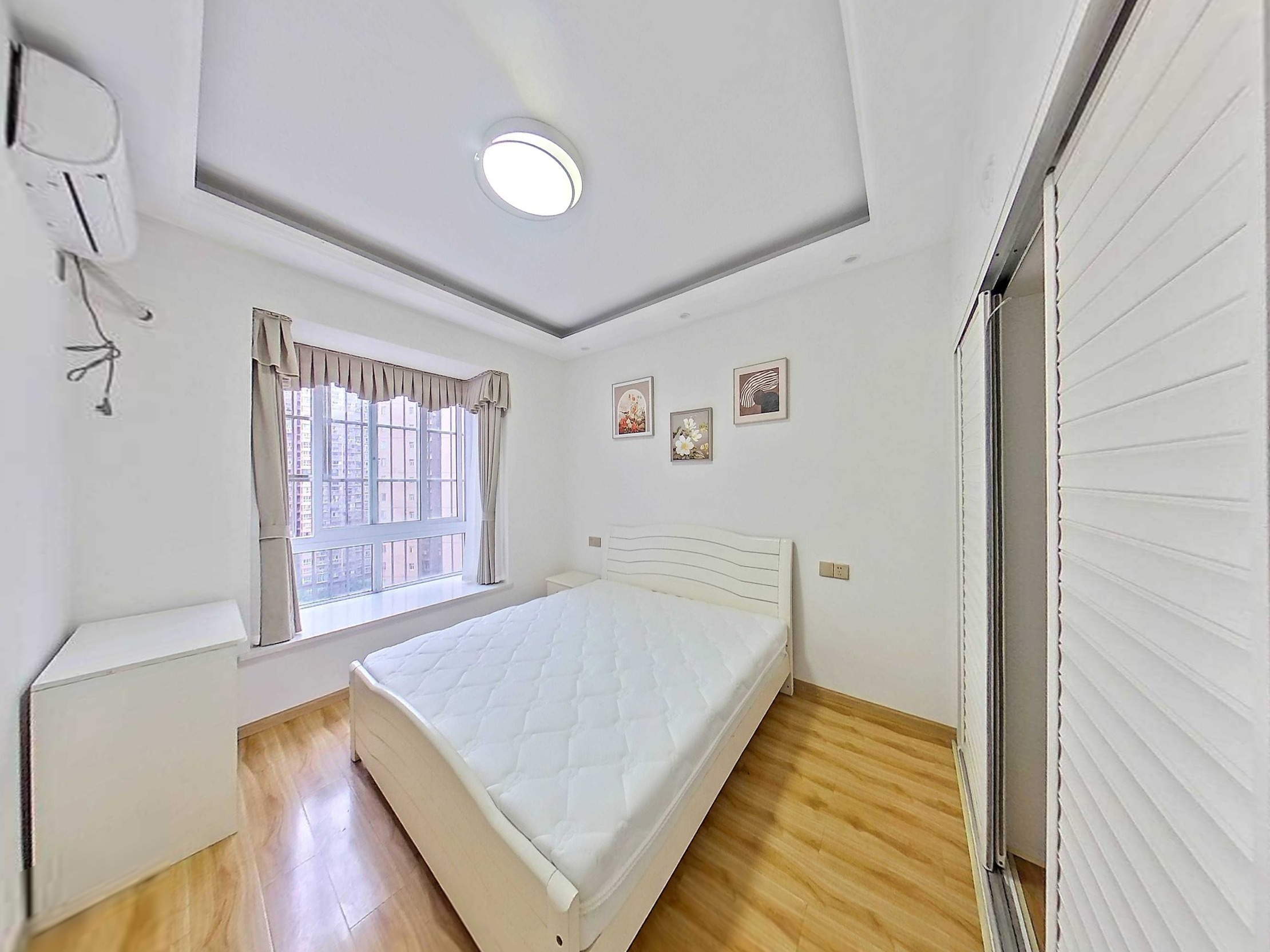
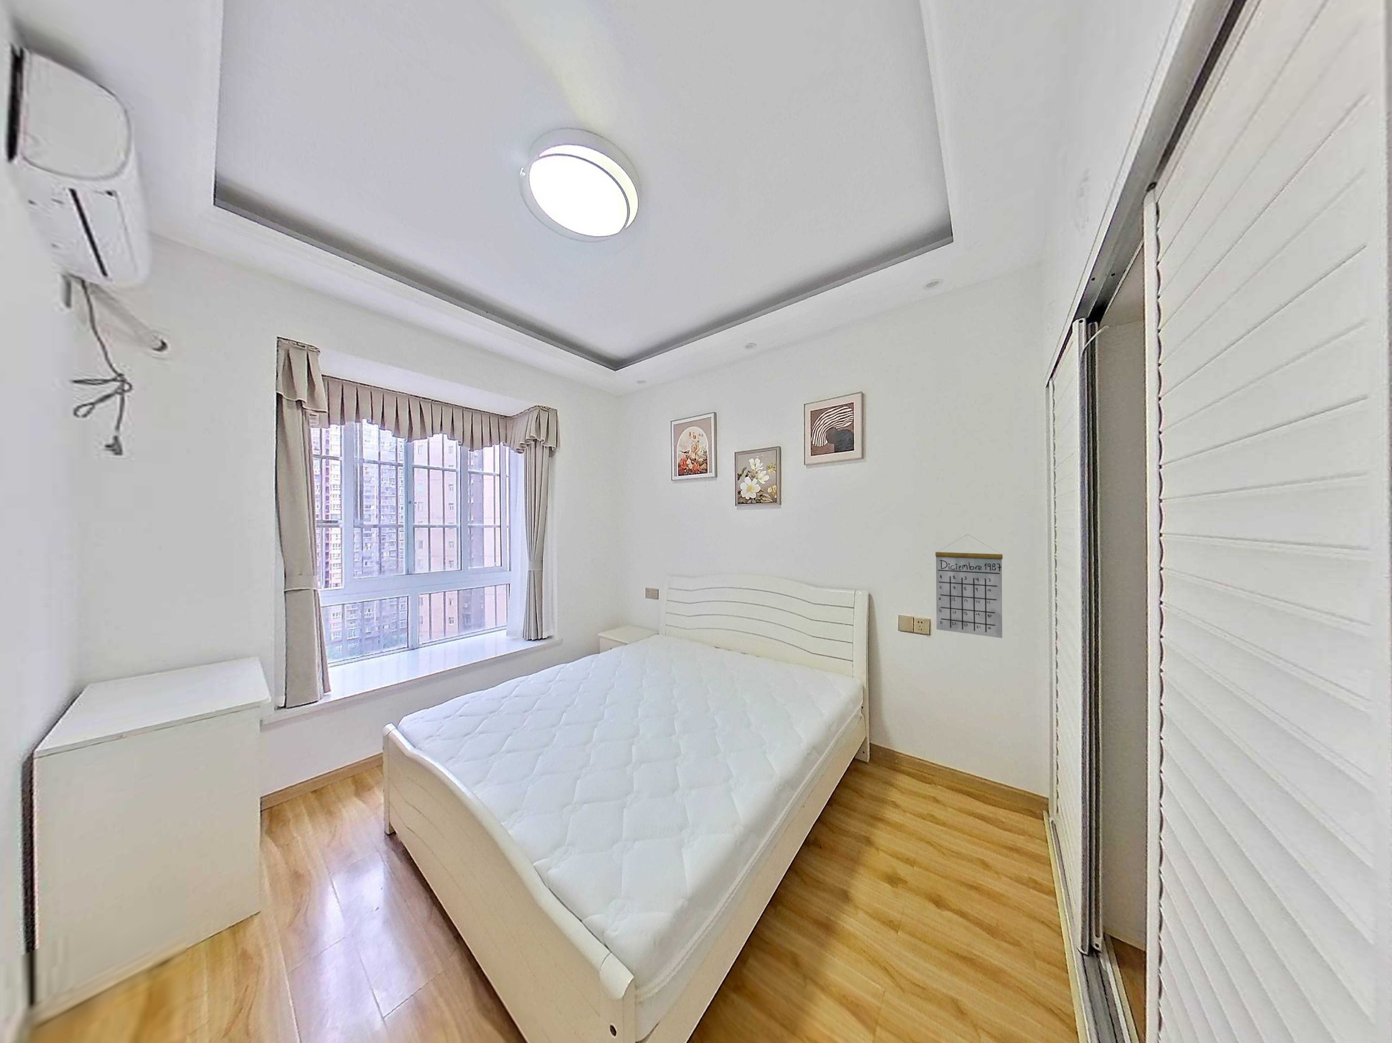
+ calendar (968, 583)
